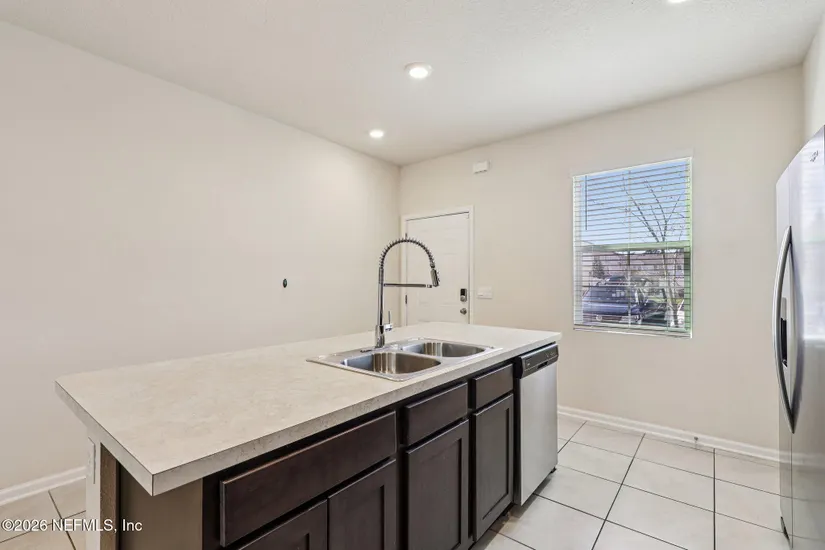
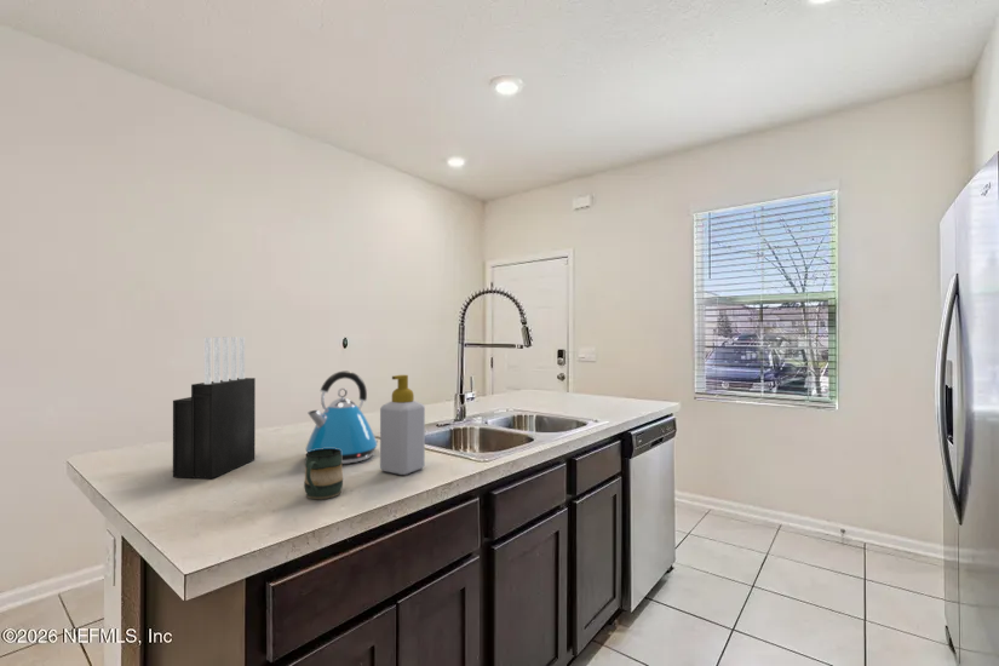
+ kettle (344, 413)
+ knife block (212, 402)
+ soap bottle (402, 421)
+ mug (320, 475)
